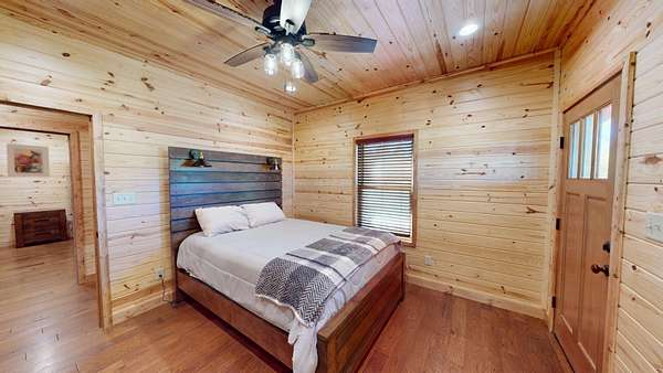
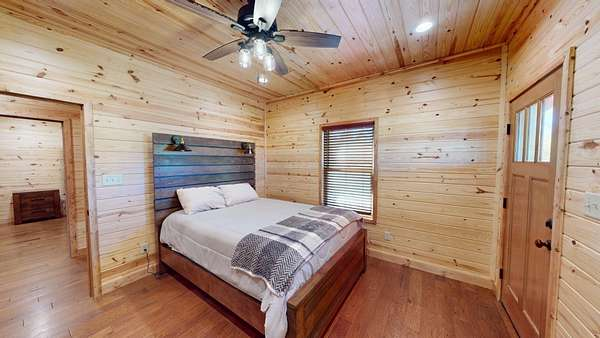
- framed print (29, 160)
